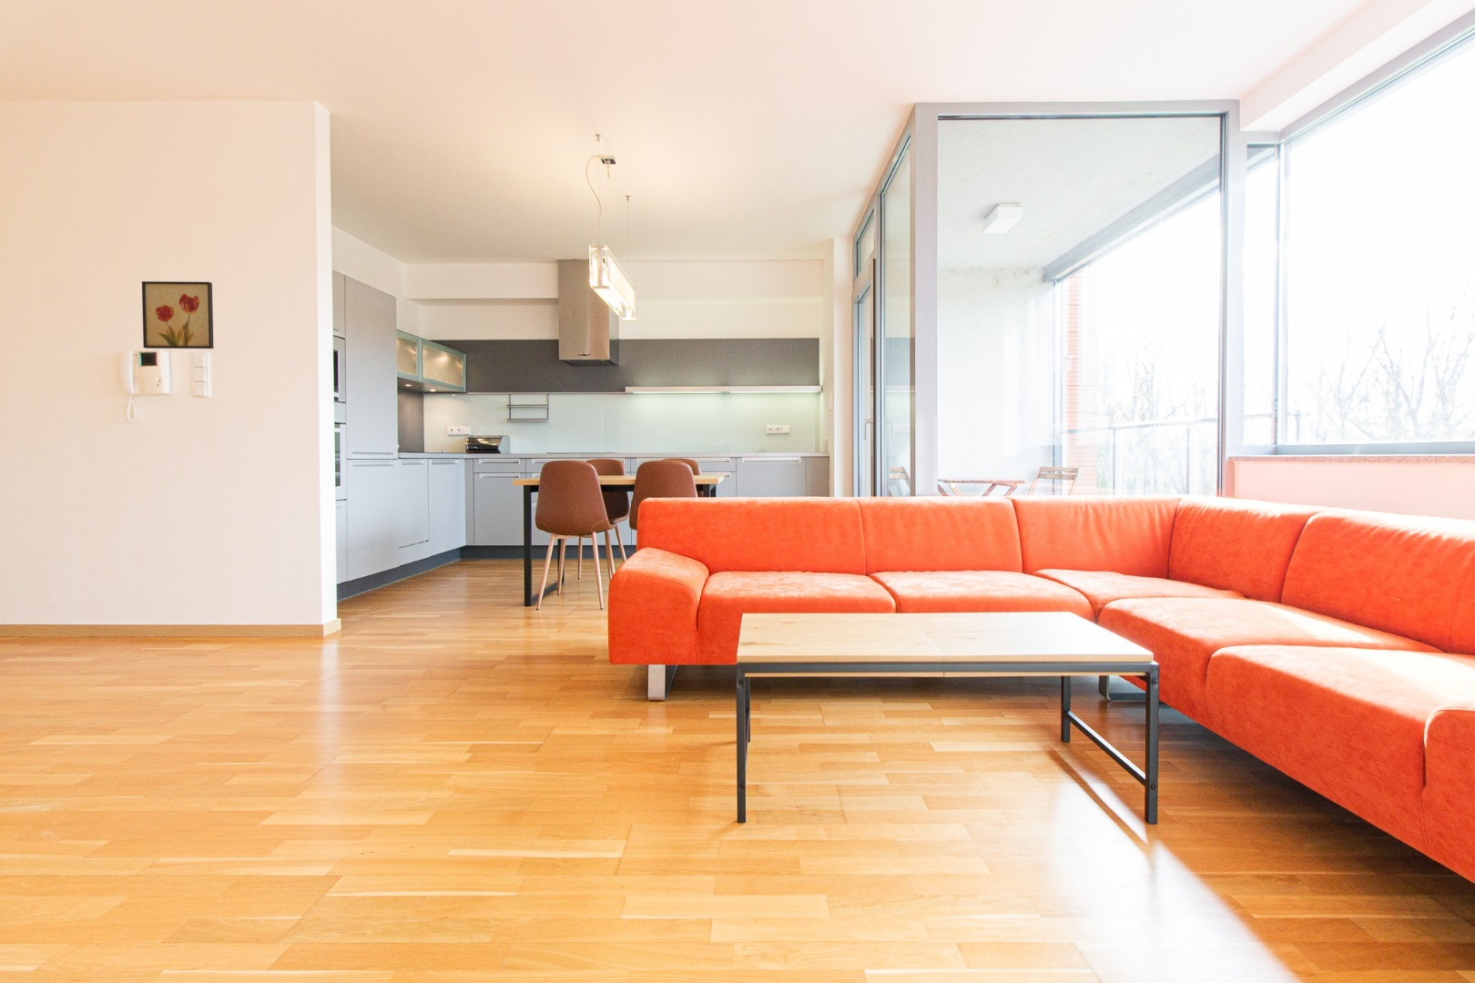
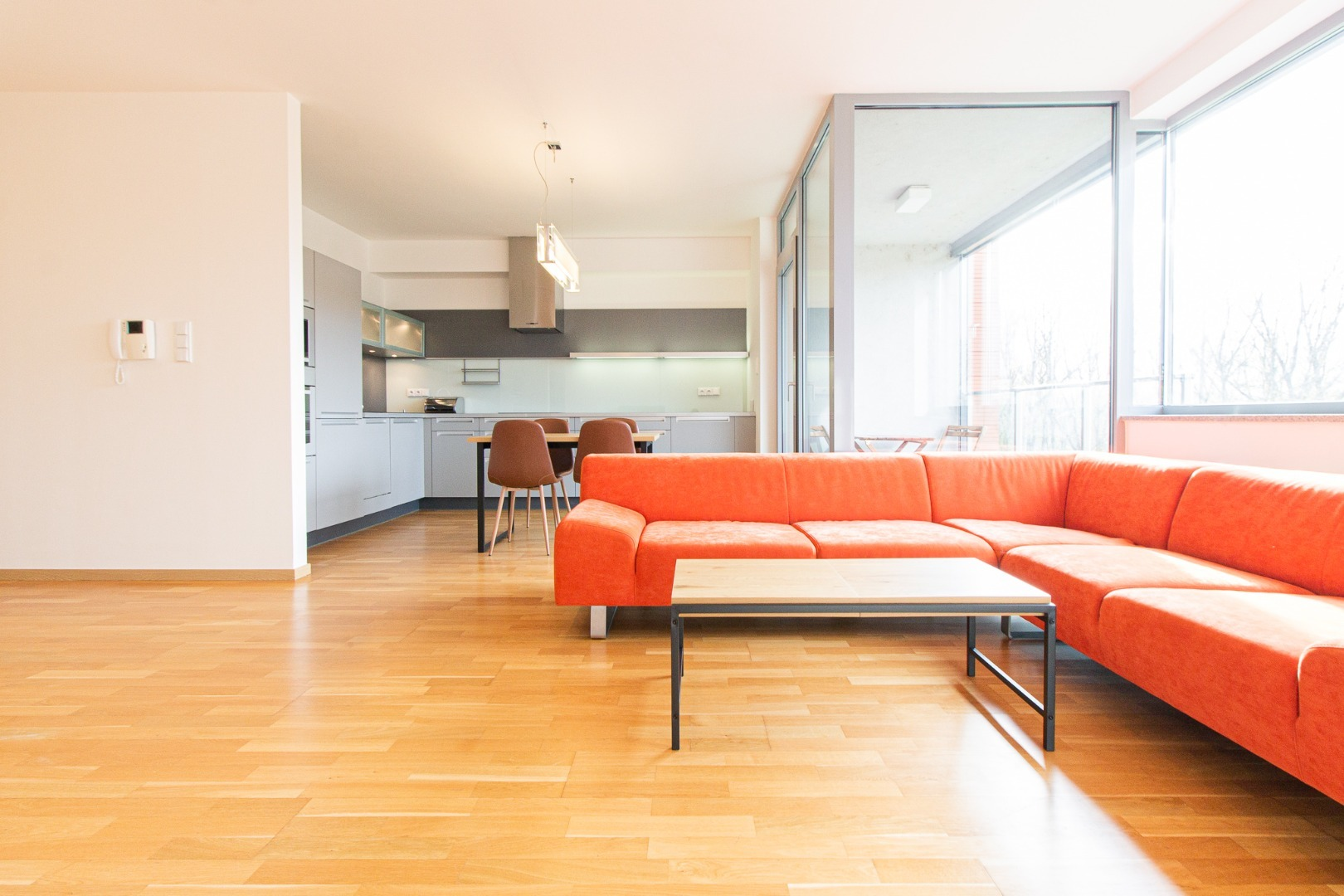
- wall art (179, 315)
